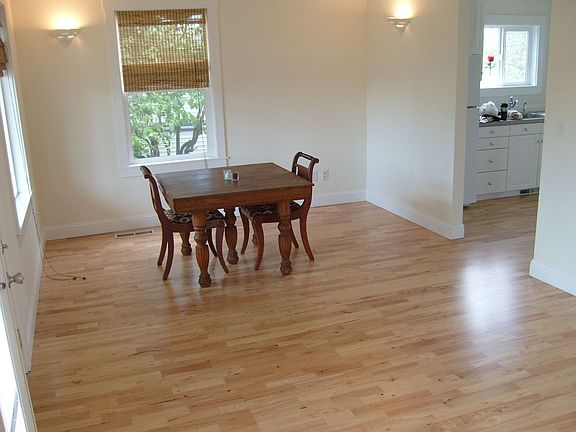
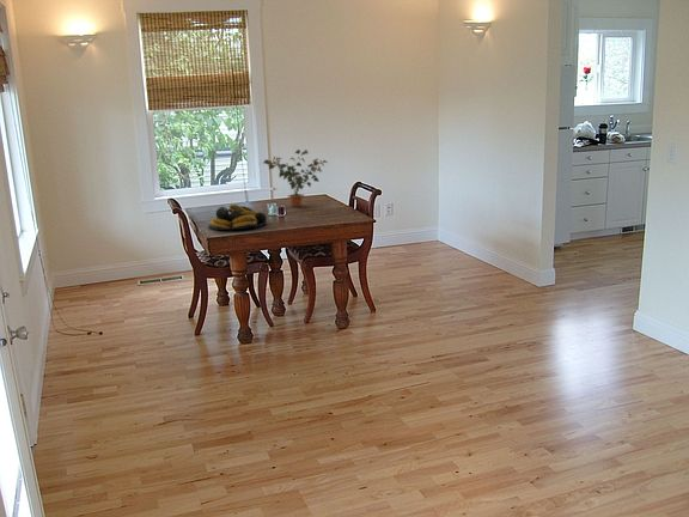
+ potted plant (295, 177)
+ fruit bowl (236, 214)
